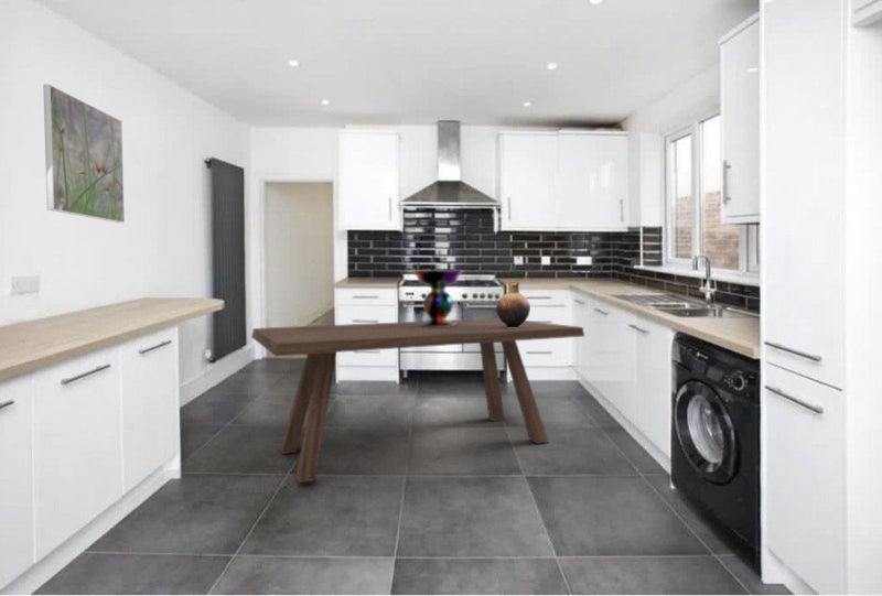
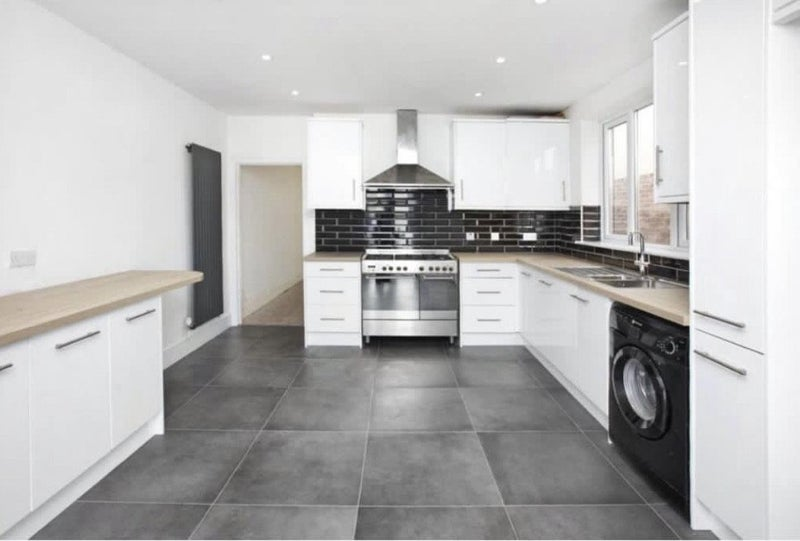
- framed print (88, 161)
- ceramic pitcher (513, 303)
- dining table (409, 347)
- decorative bowl (438, 297)
